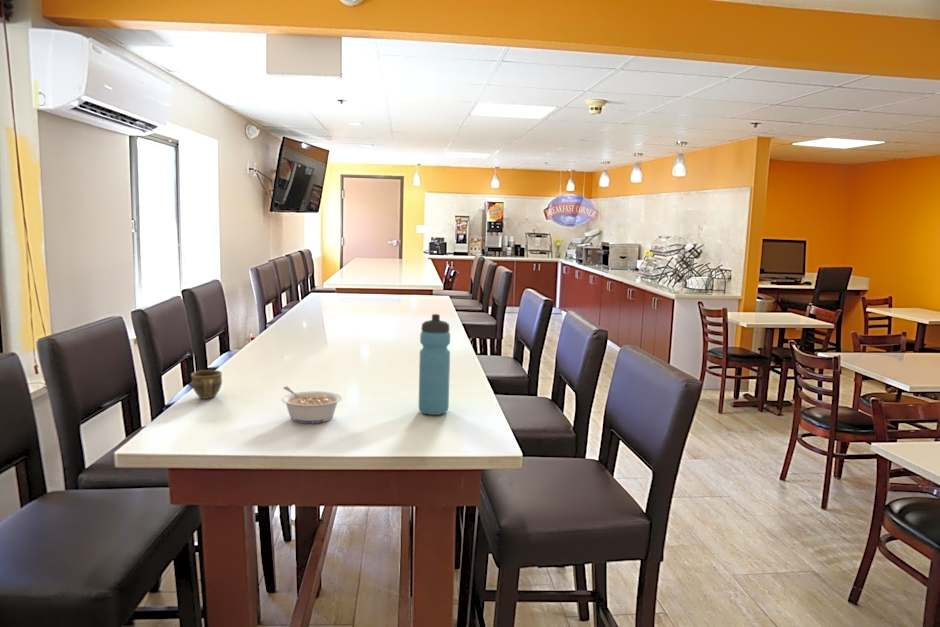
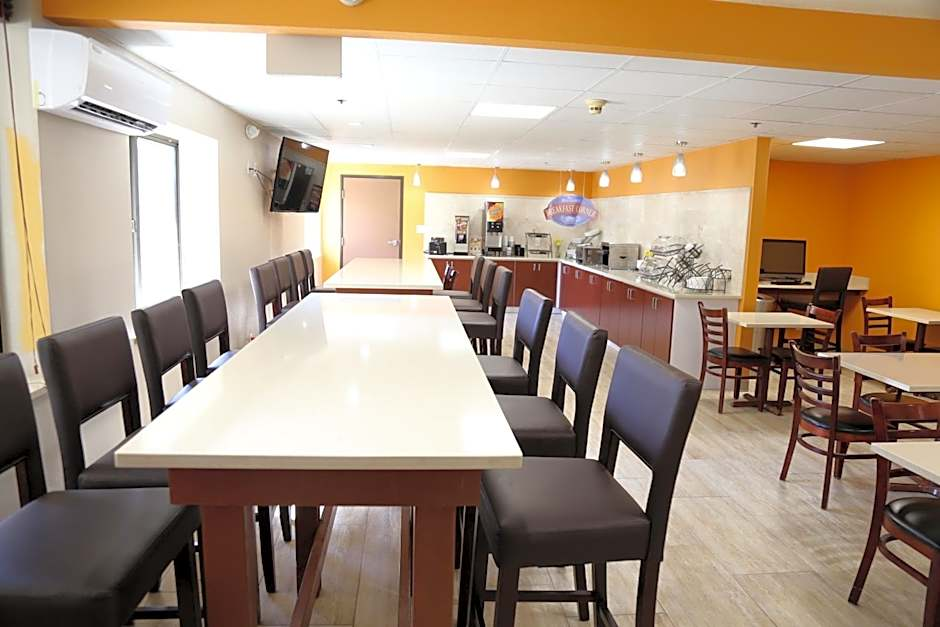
- water bottle (434, 363)
- cup (206, 386)
- legume (309, 405)
